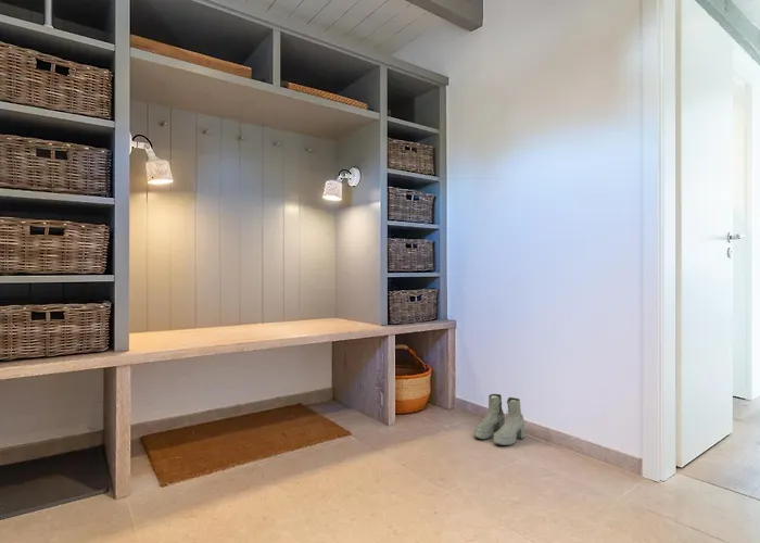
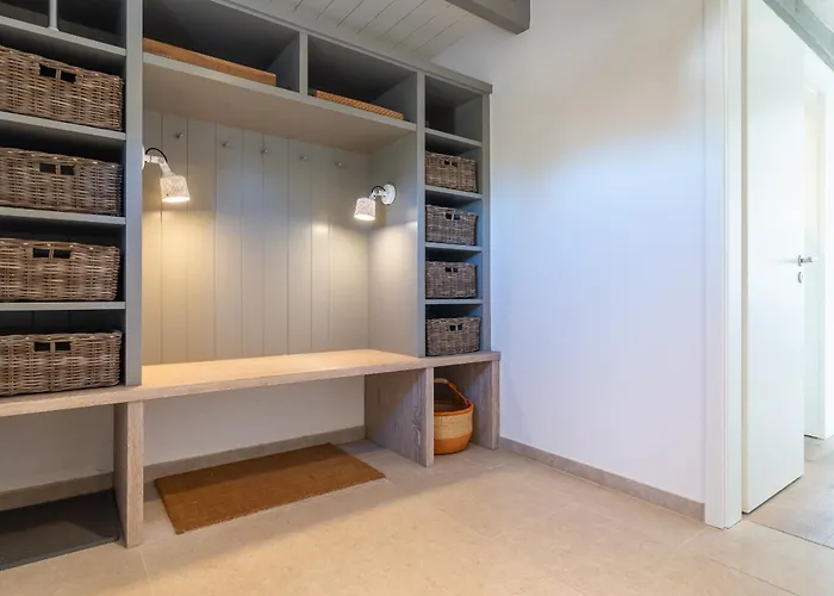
- boots (499, 417)
